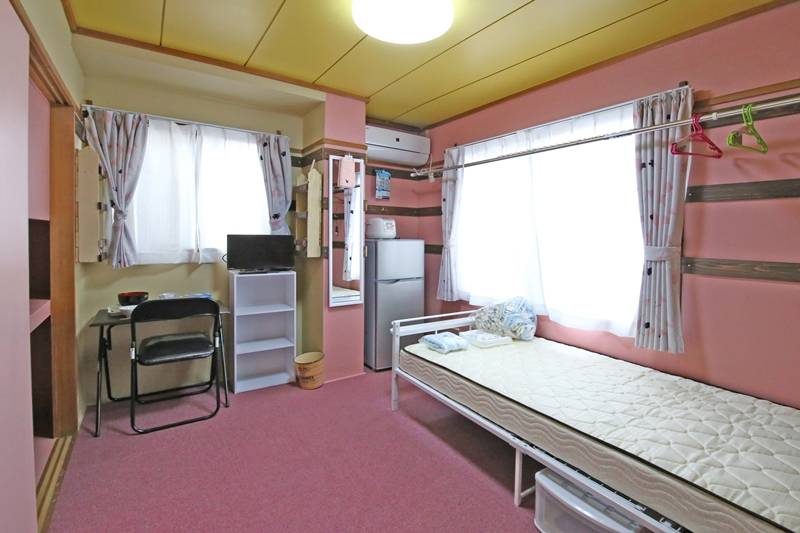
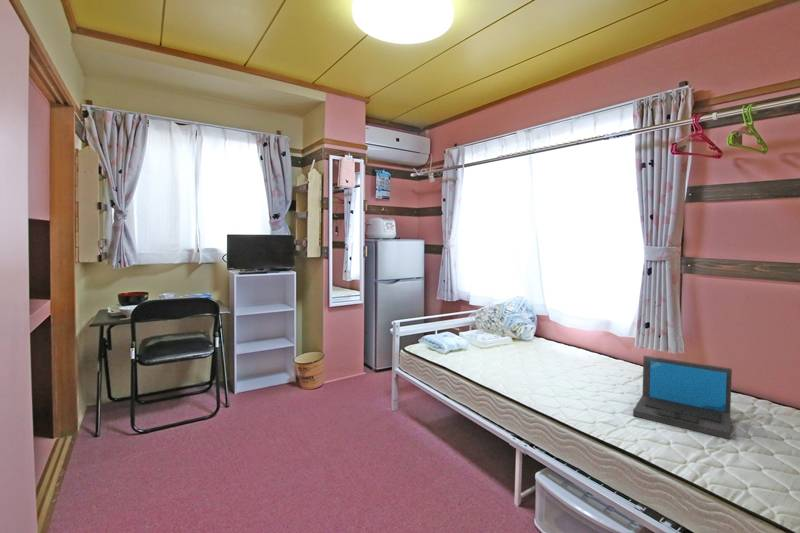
+ laptop (682, 392)
